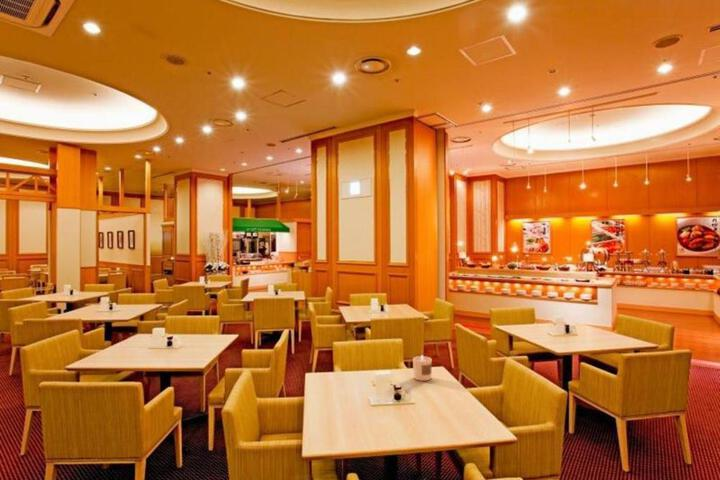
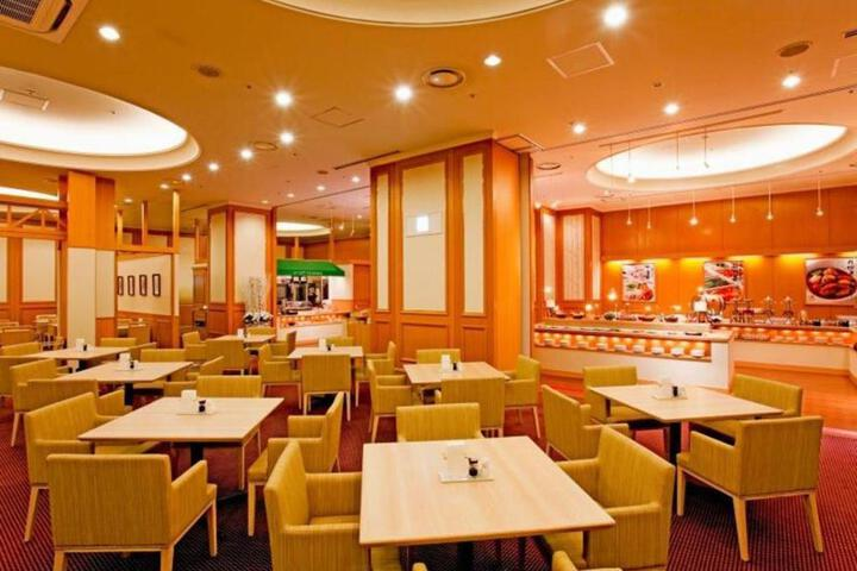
- candle (422, 366)
